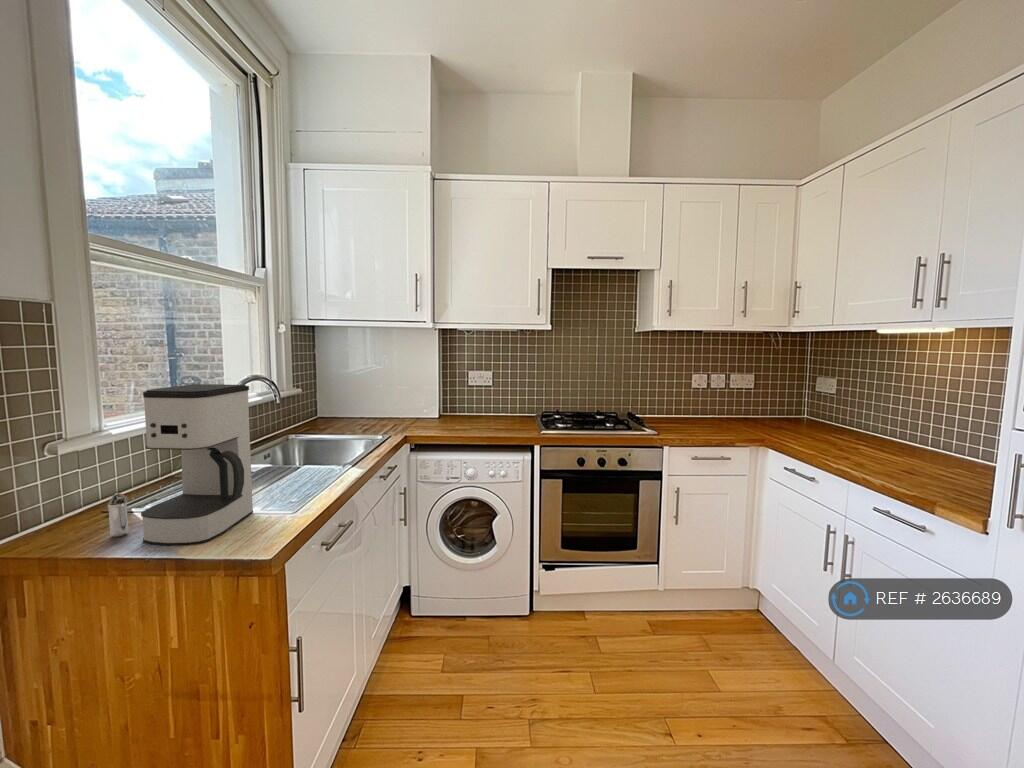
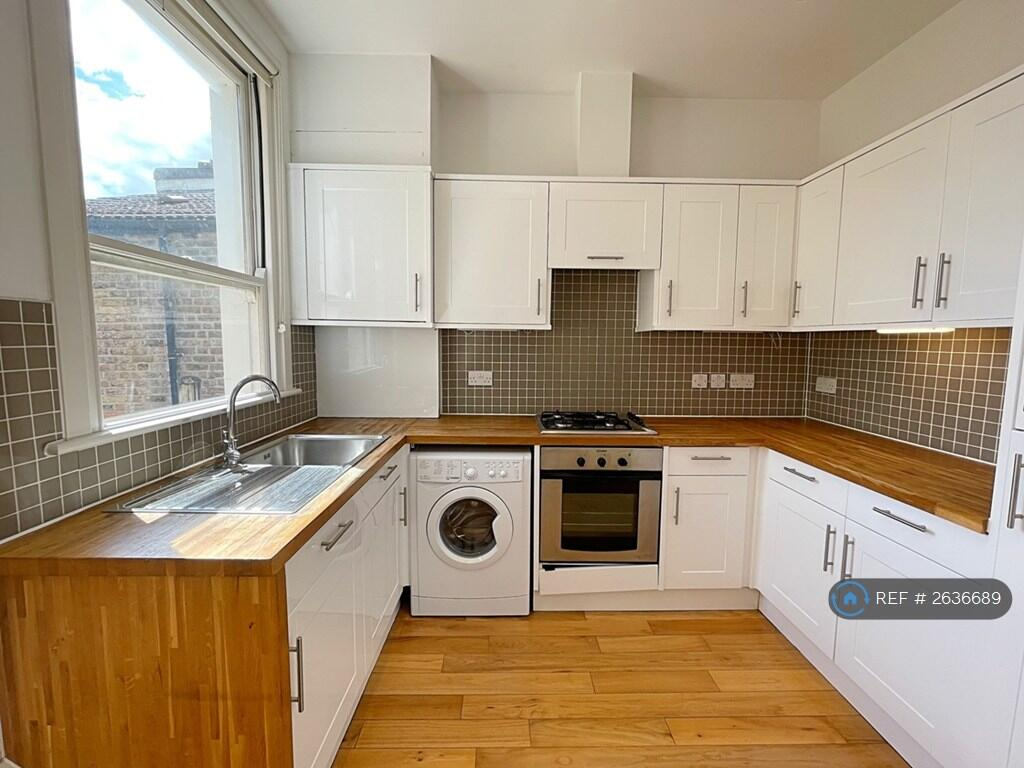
- coffee maker (202, 458)
- shaker (118, 514)
